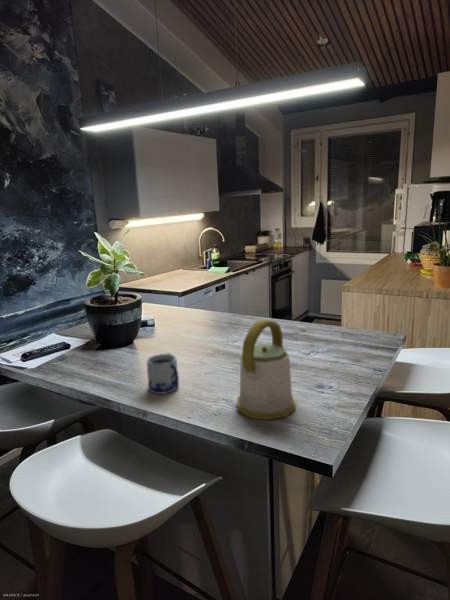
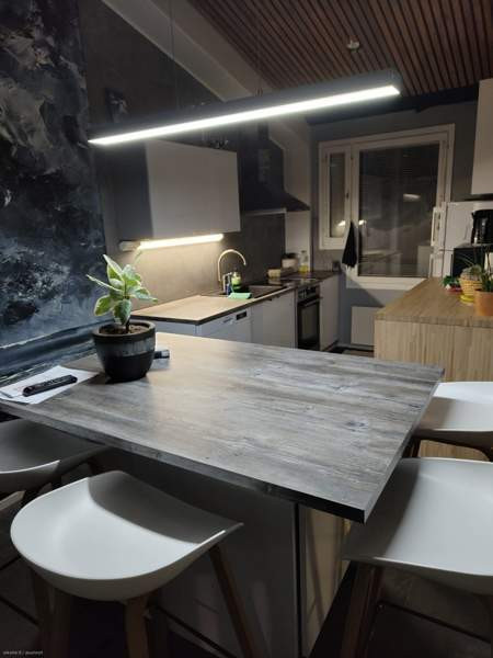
- mug (163, 371)
- kettle (267, 362)
